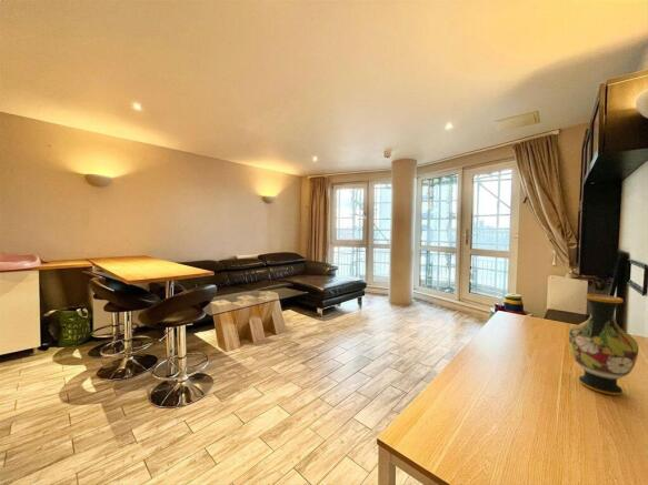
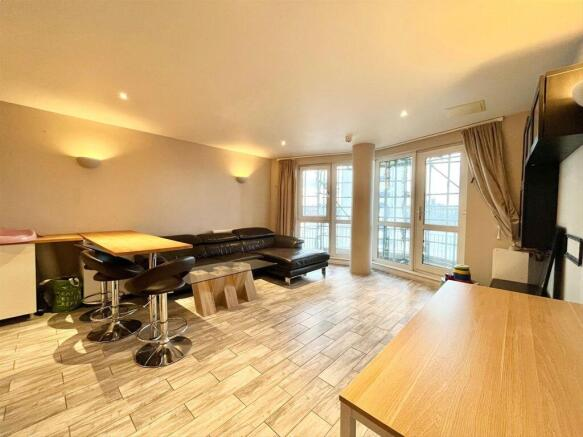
- vase (601, 341)
